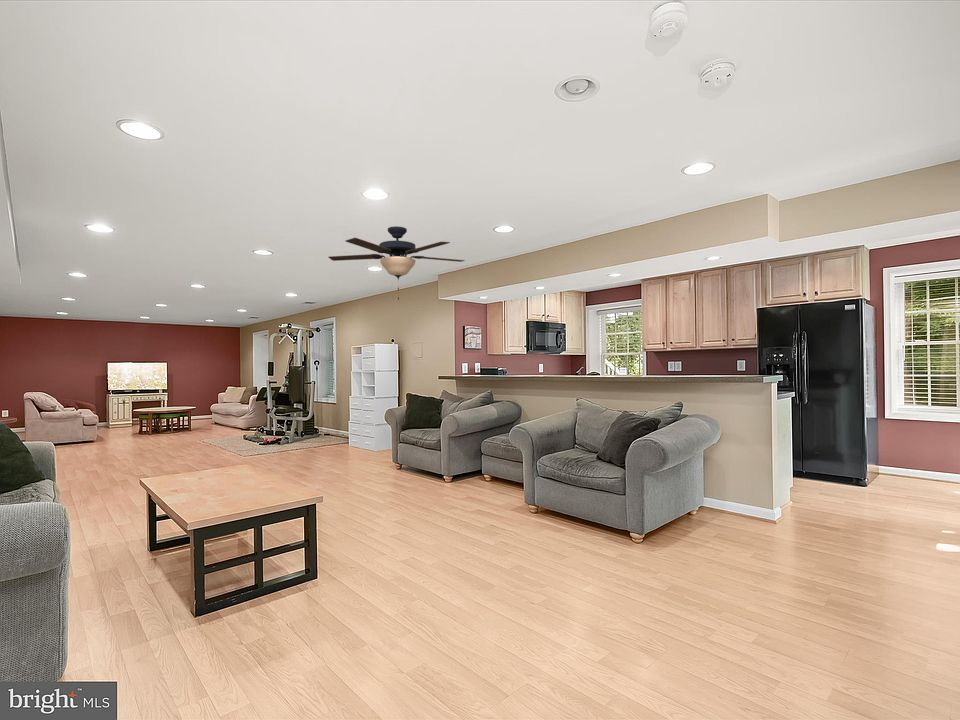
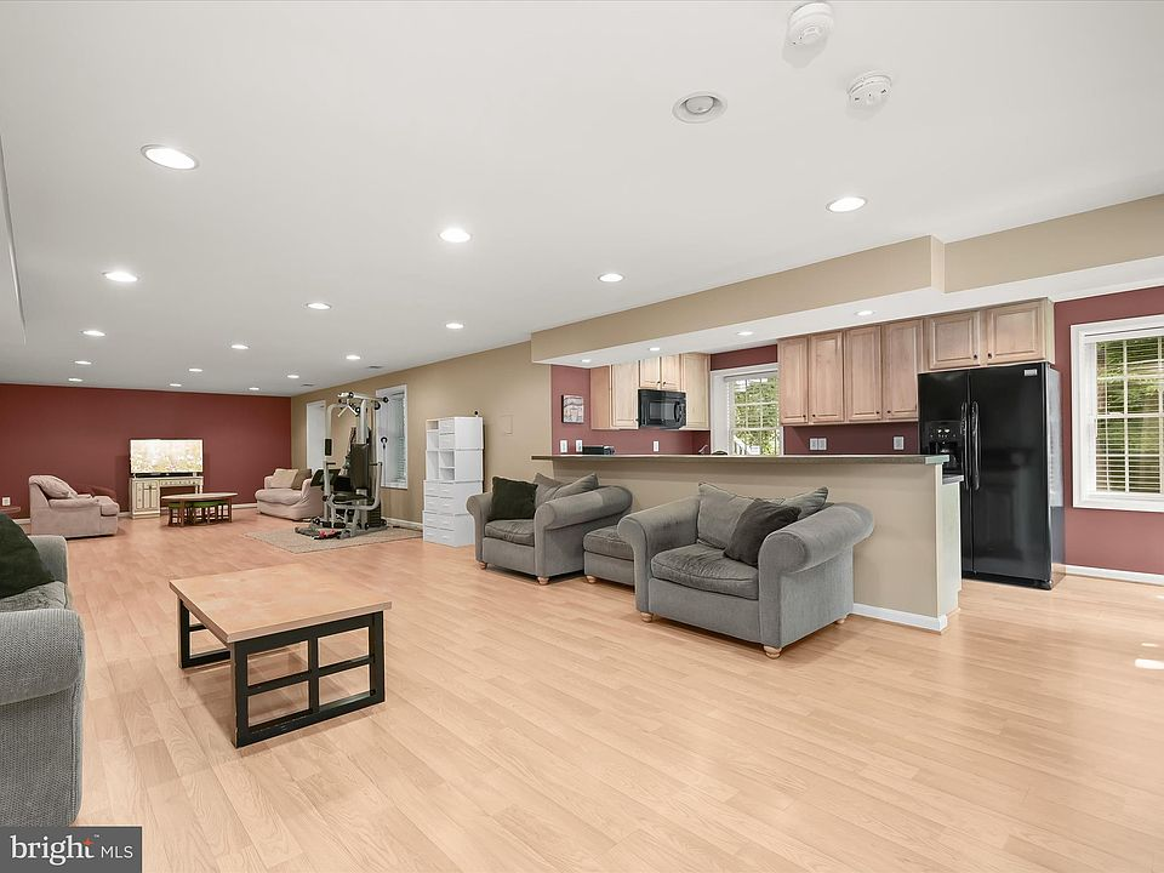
- ceiling fan (398, 265)
